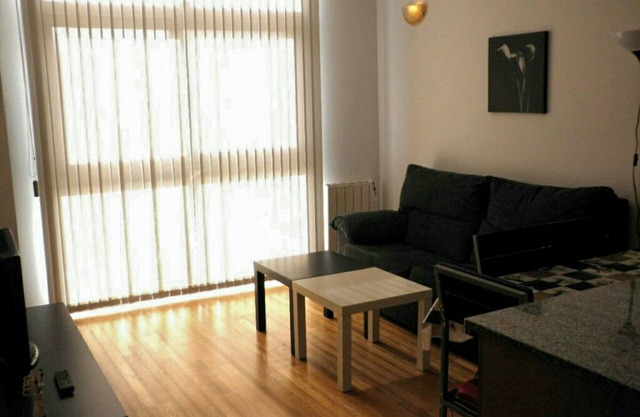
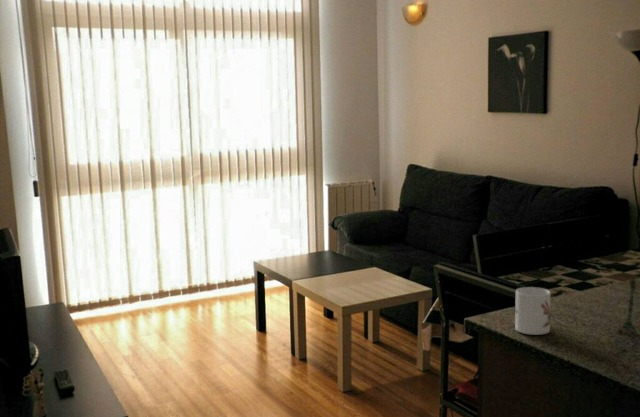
+ mug (534, 308)
